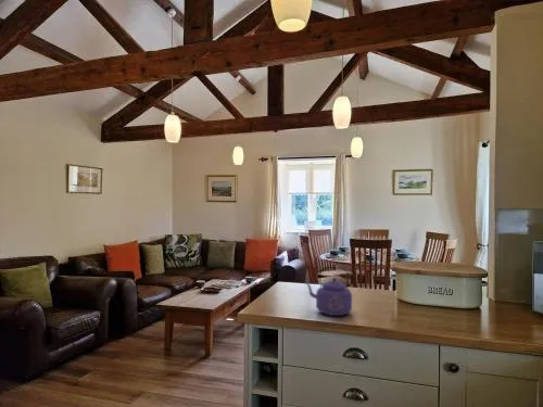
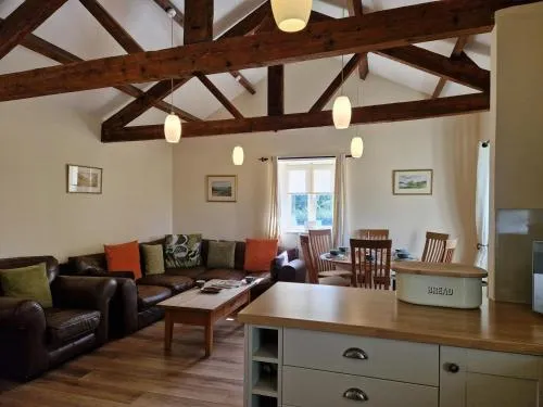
- kettle (327, 289)
